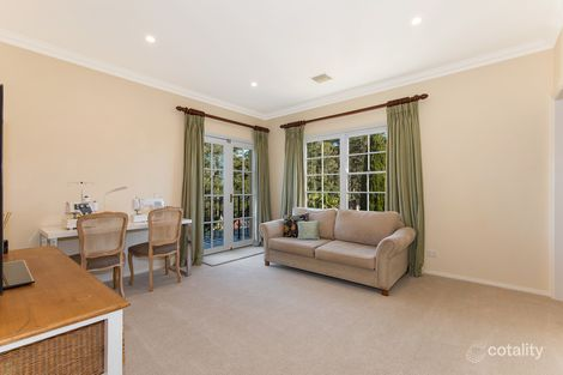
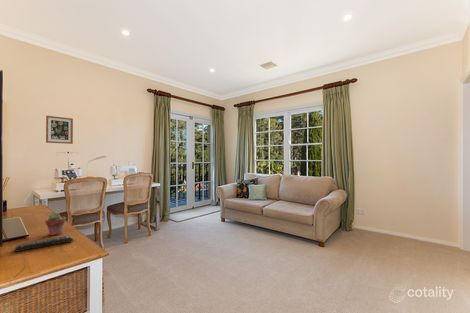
+ wall art (59, 130)
+ potted succulent (55, 223)
+ remote control (45, 243)
